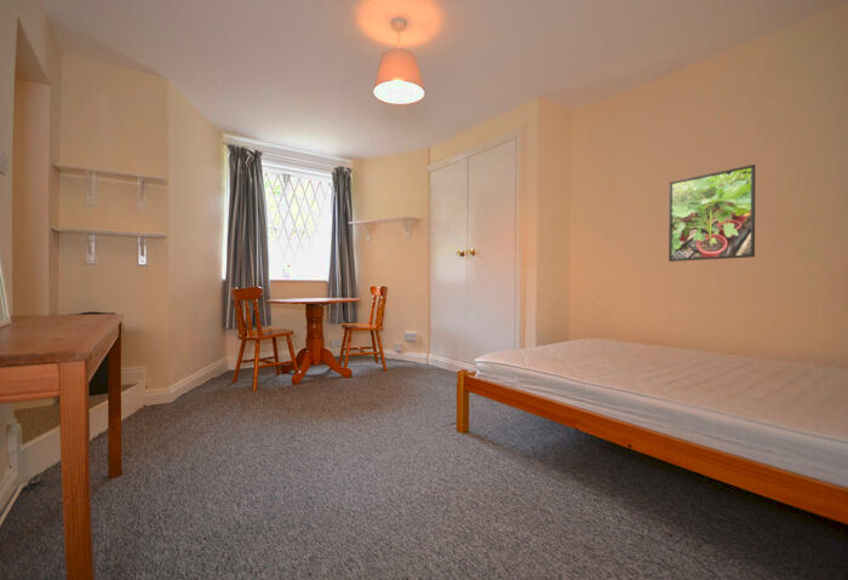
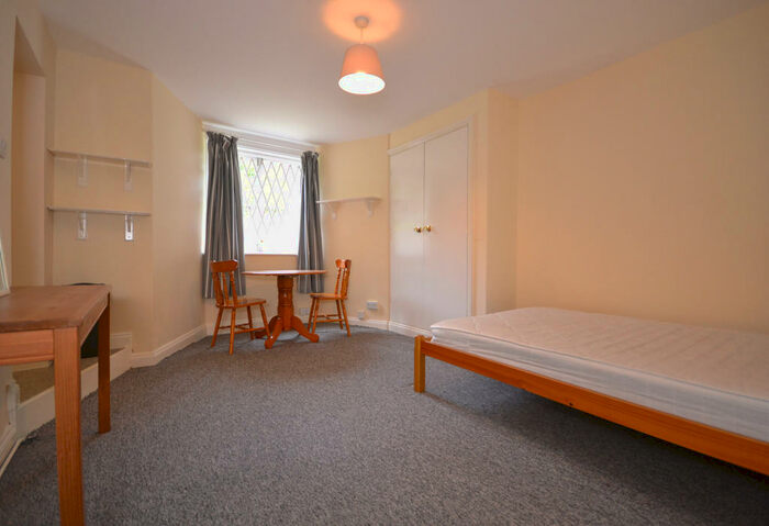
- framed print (709, 217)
